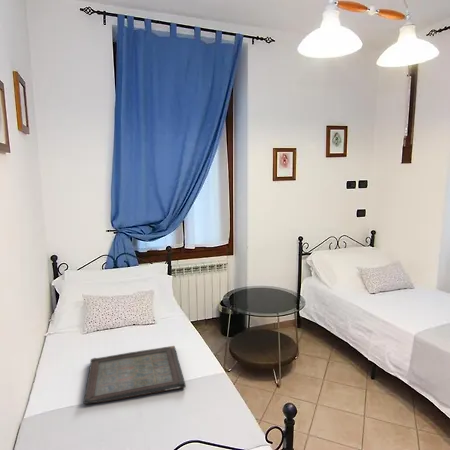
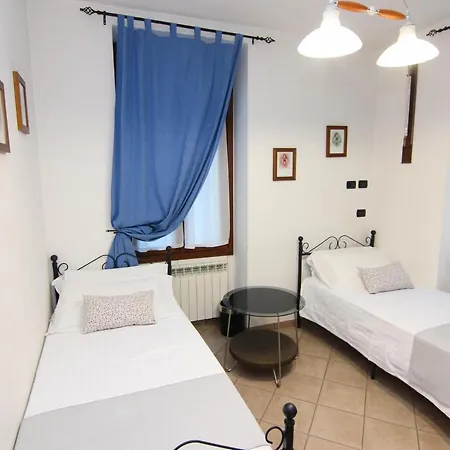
- serving tray (135, 371)
